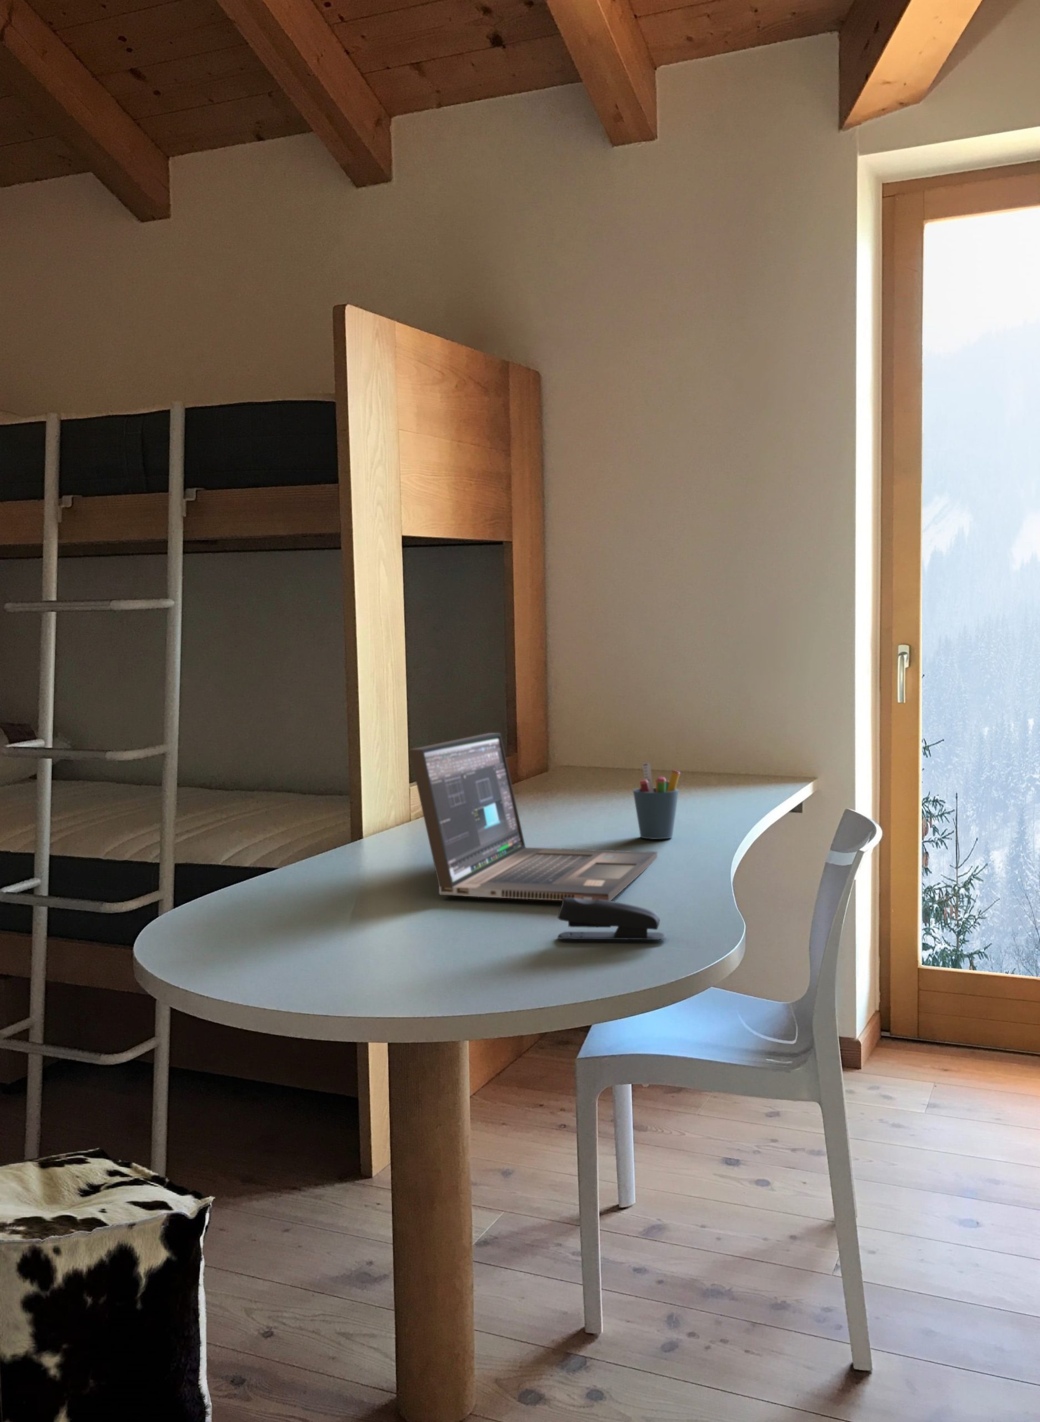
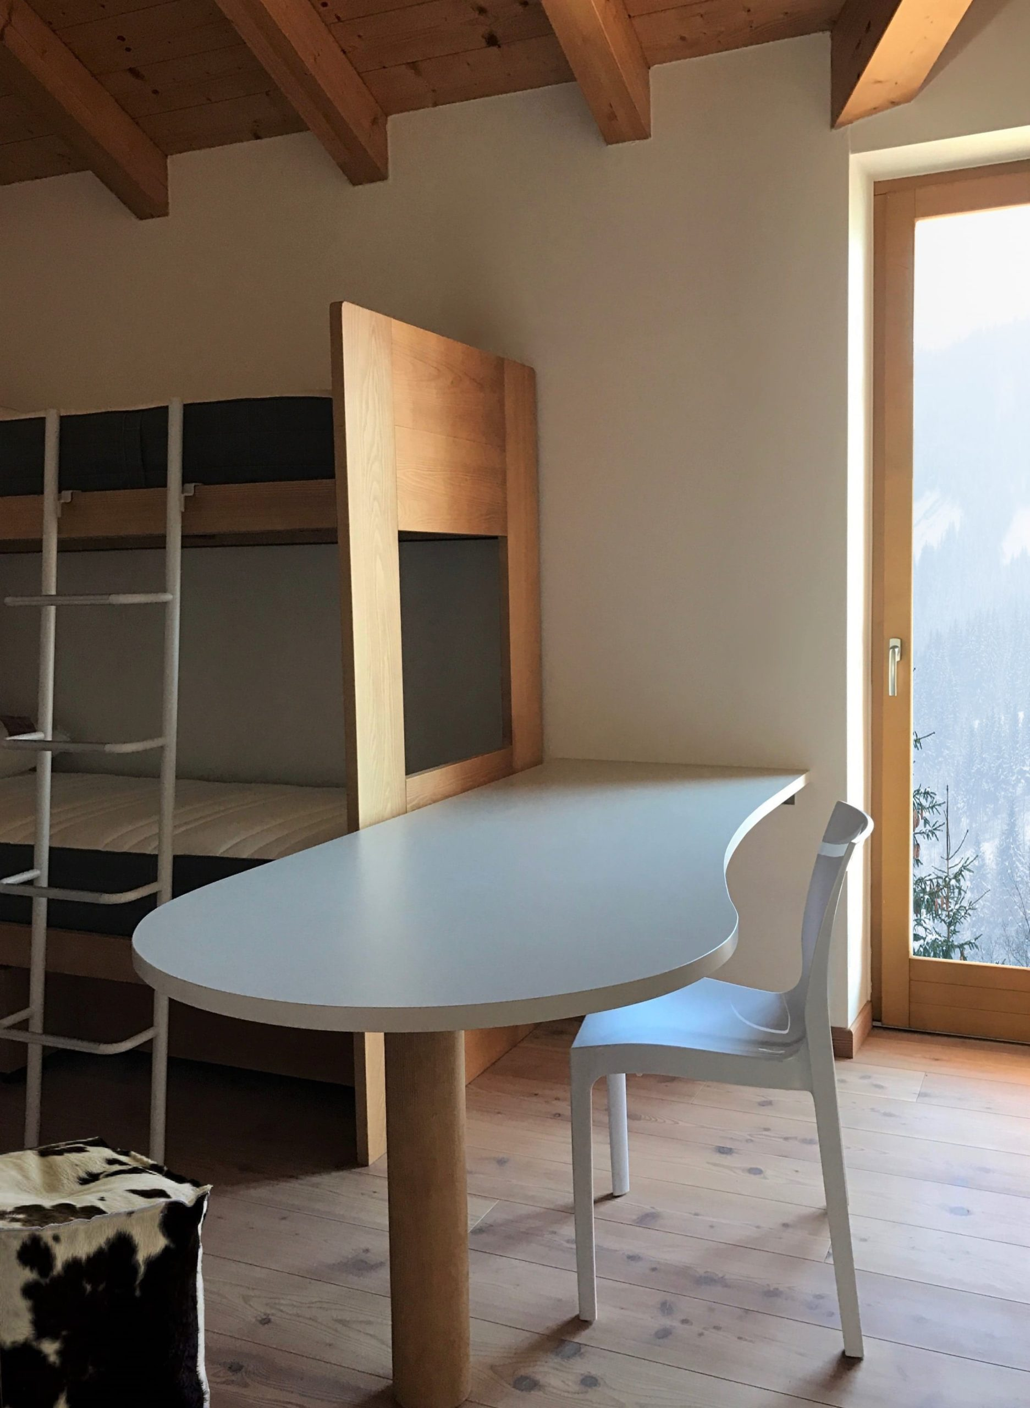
- pen holder (656, 800)
- laptop (518, 811)
- stapler (611, 917)
